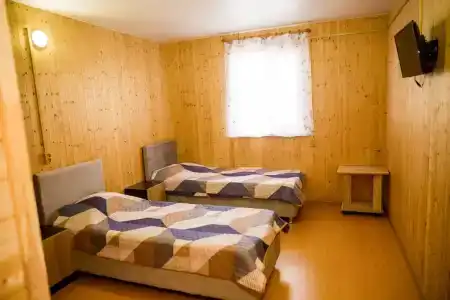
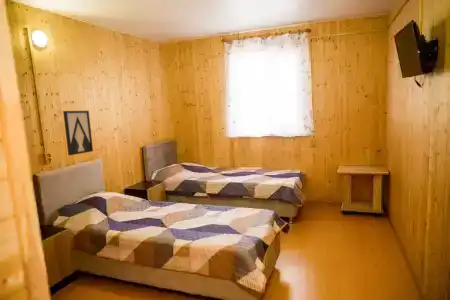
+ wall art (78, 132)
